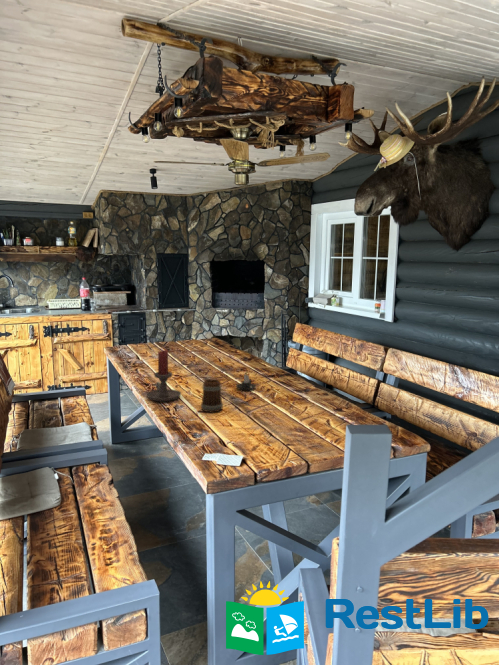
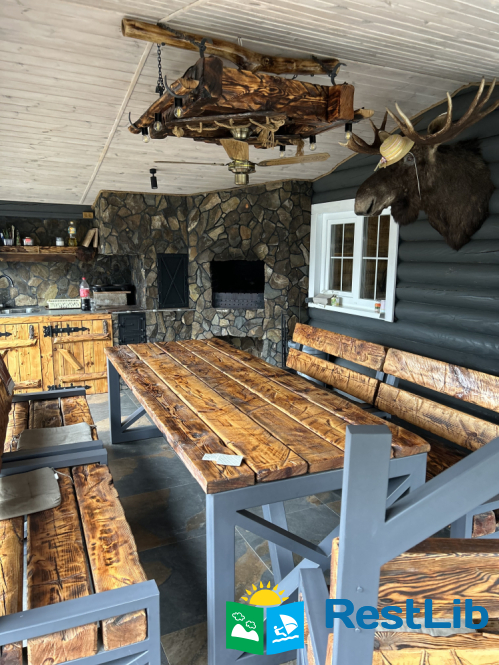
- candle (246, 379)
- beer mug (210, 394)
- candle holder (162, 373)
